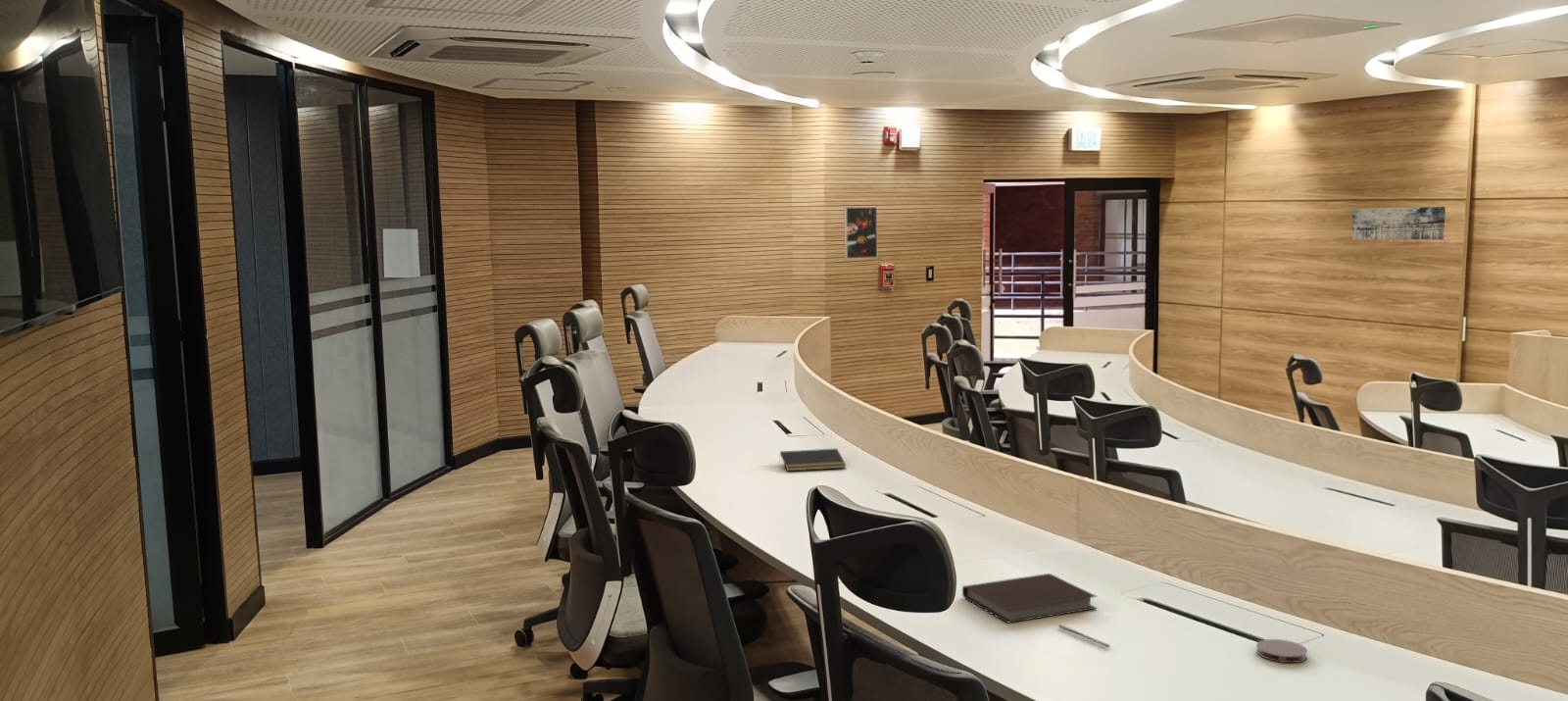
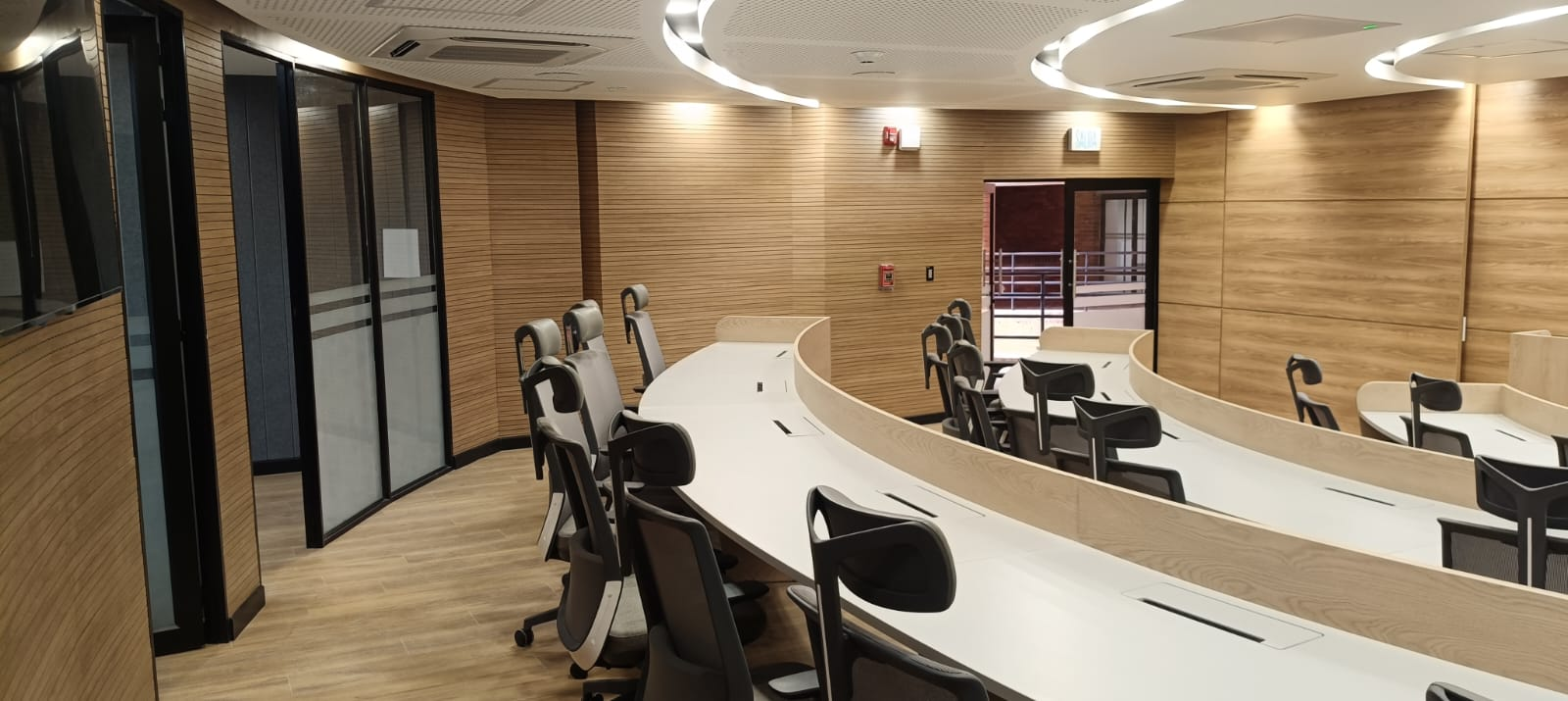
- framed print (860, 232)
- notebook (1028, 596)
- pen (1083, 635)
- coaster (1281, 650)
- wall art (1396, 224)
- notepad (812, 459)
